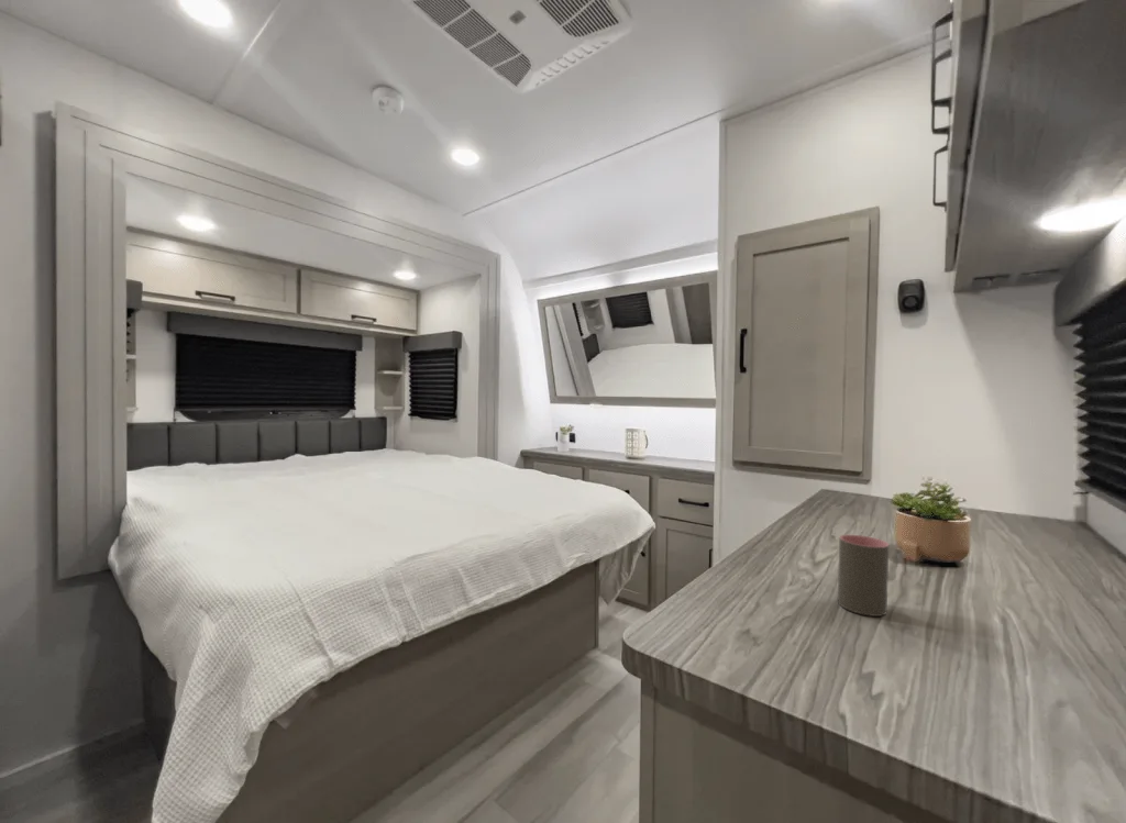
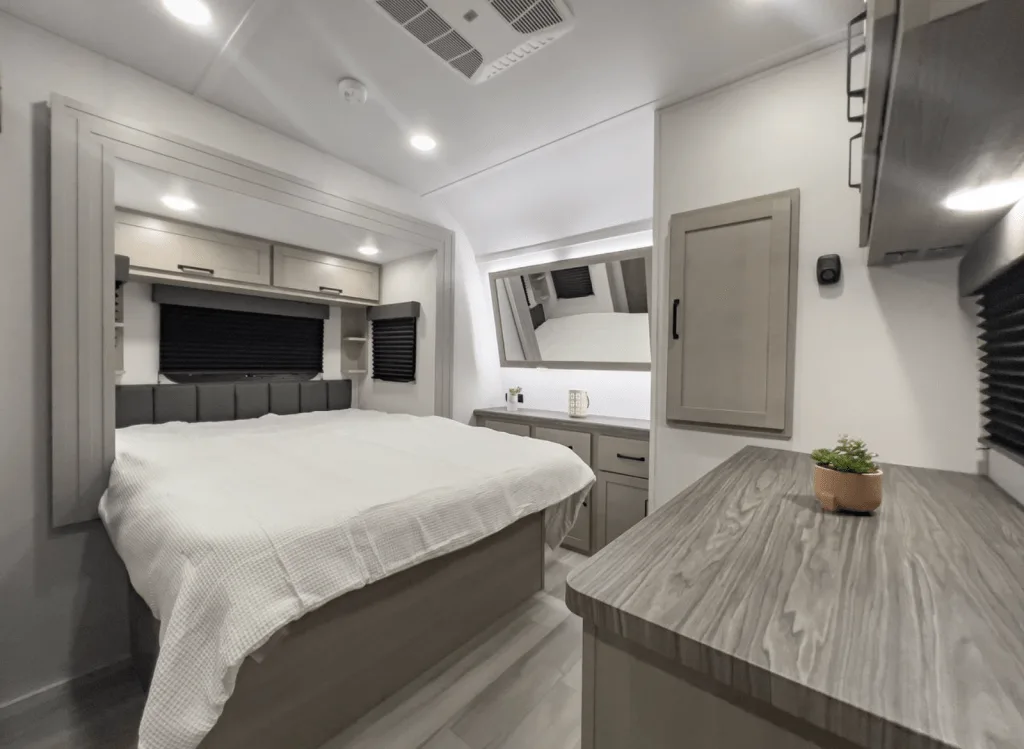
- cup (862, 574)
